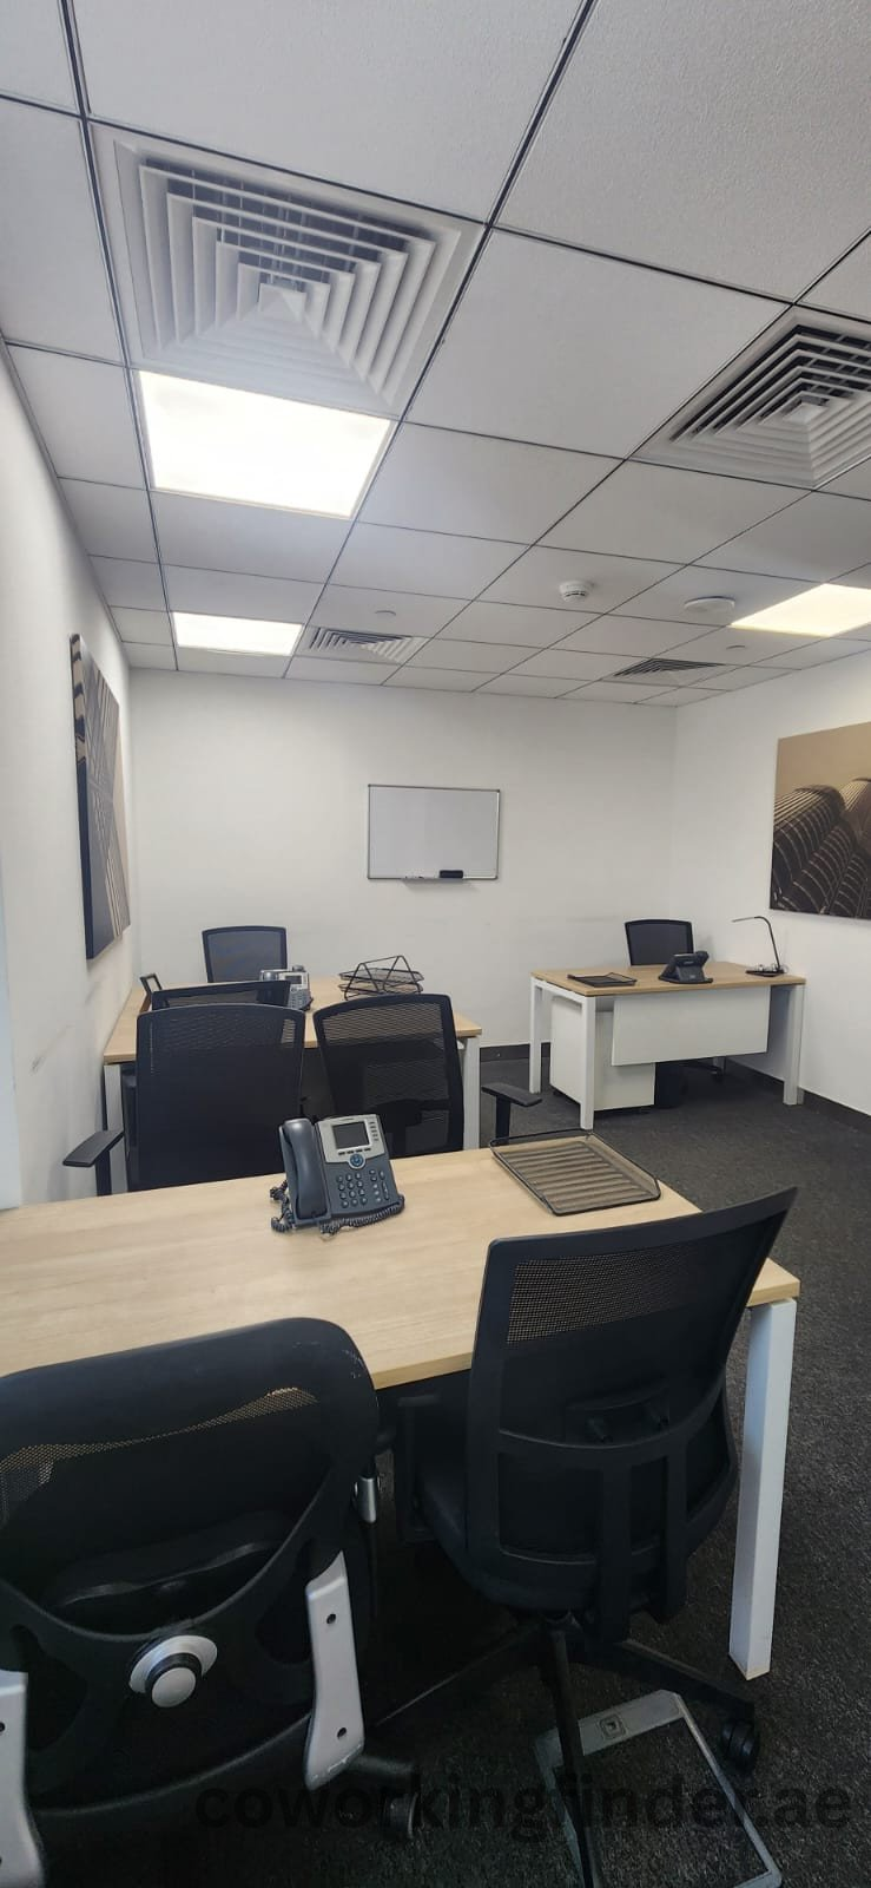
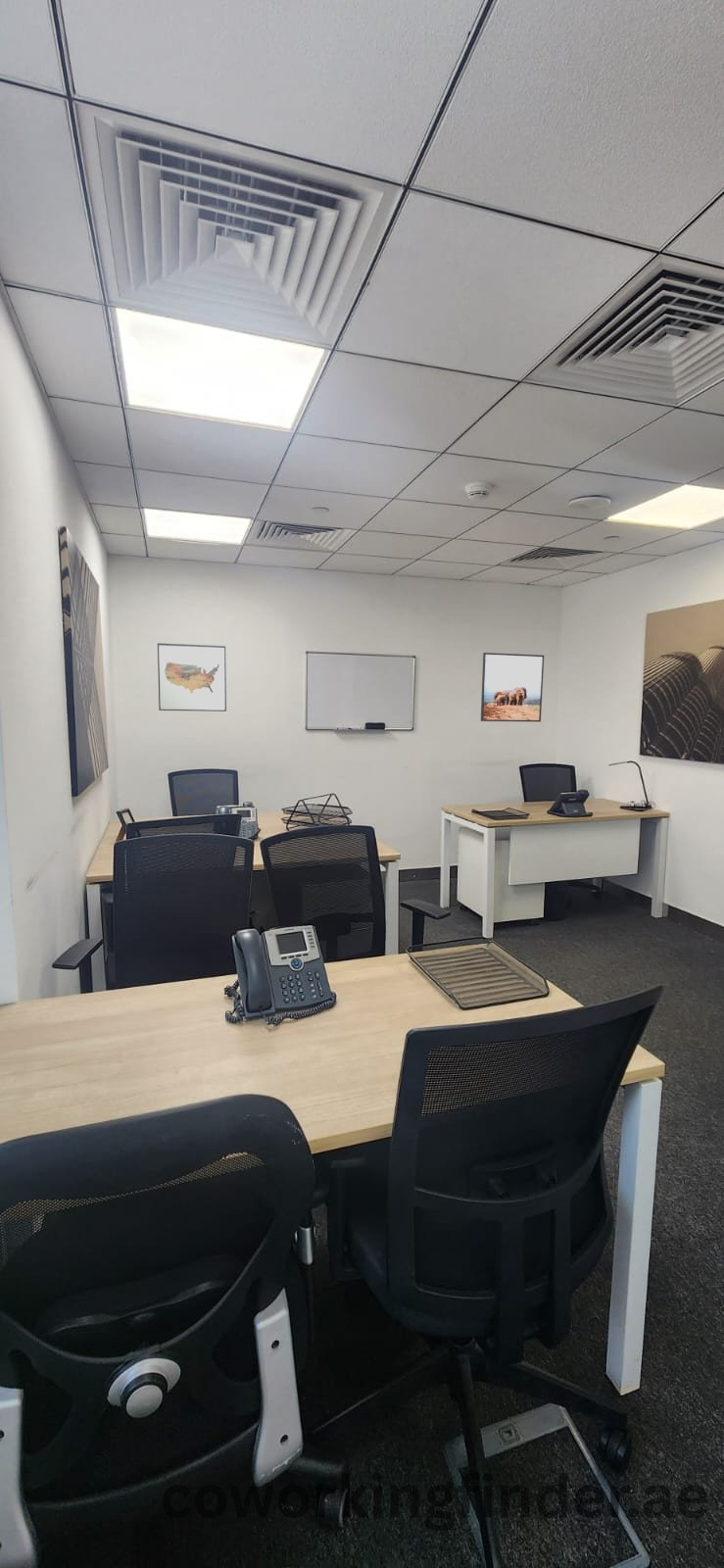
+ wall art (192, 677)
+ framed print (512, 688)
